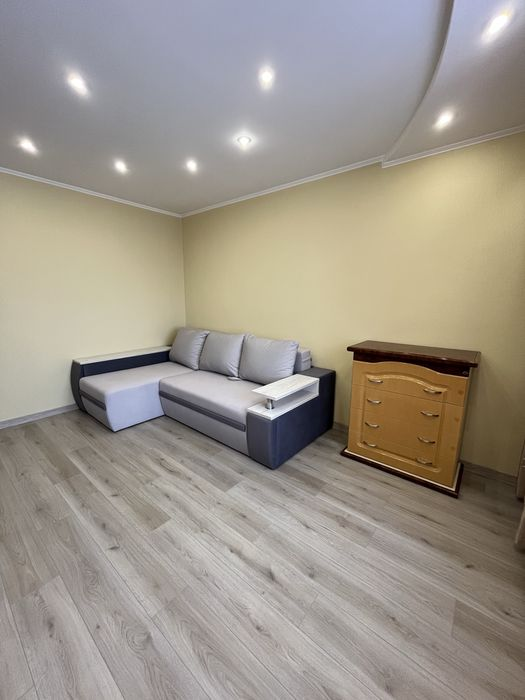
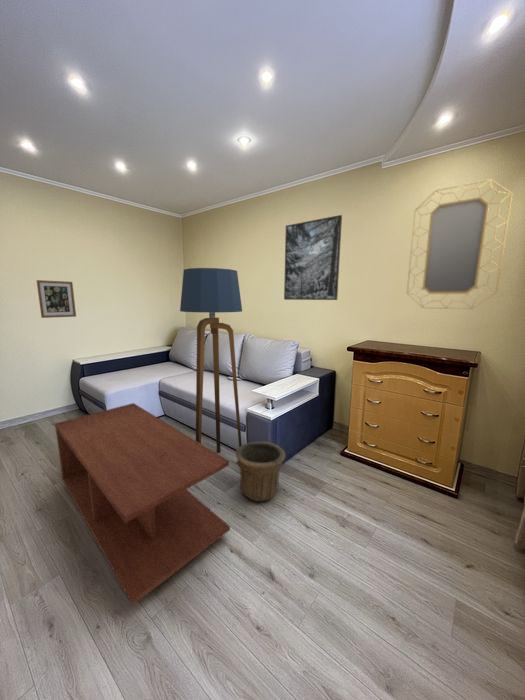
+ home mirror (453, 248)
+ coffee table (133, 475)
+ wall art (57, 299)
+ flower pot (260, 471)
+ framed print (310, 261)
+ floor lamp (214, 374)
